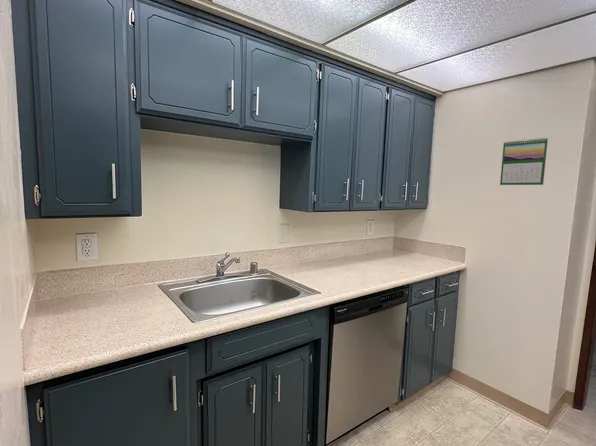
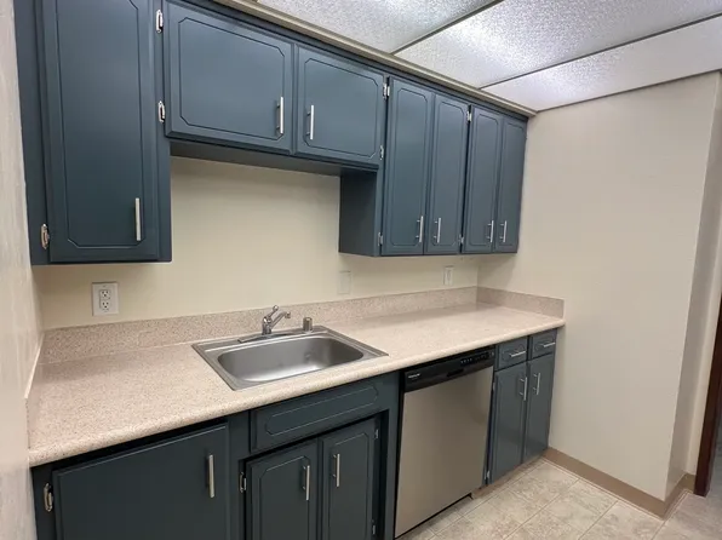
- calendar (522, 162)
